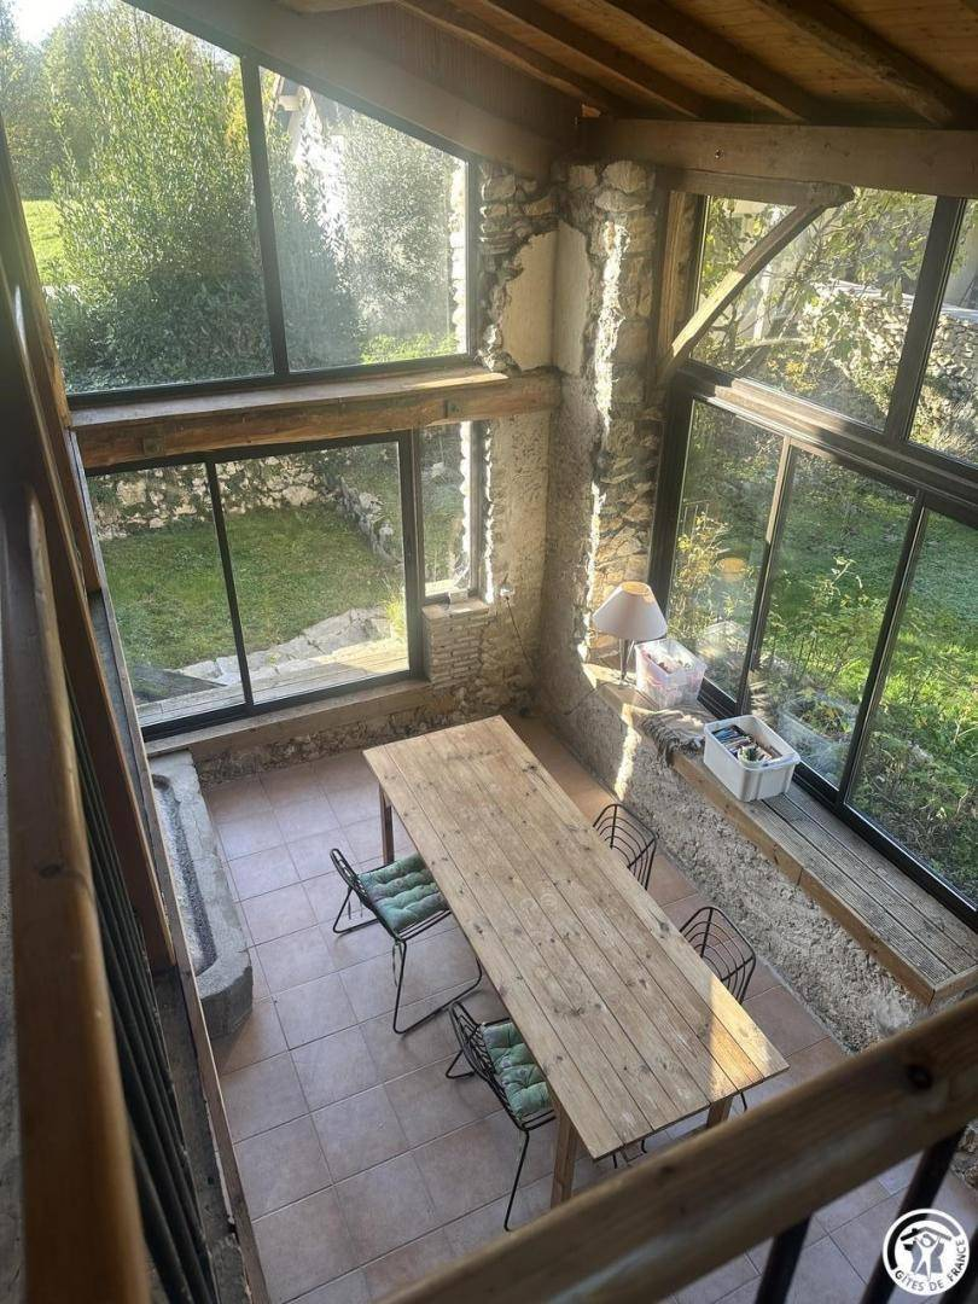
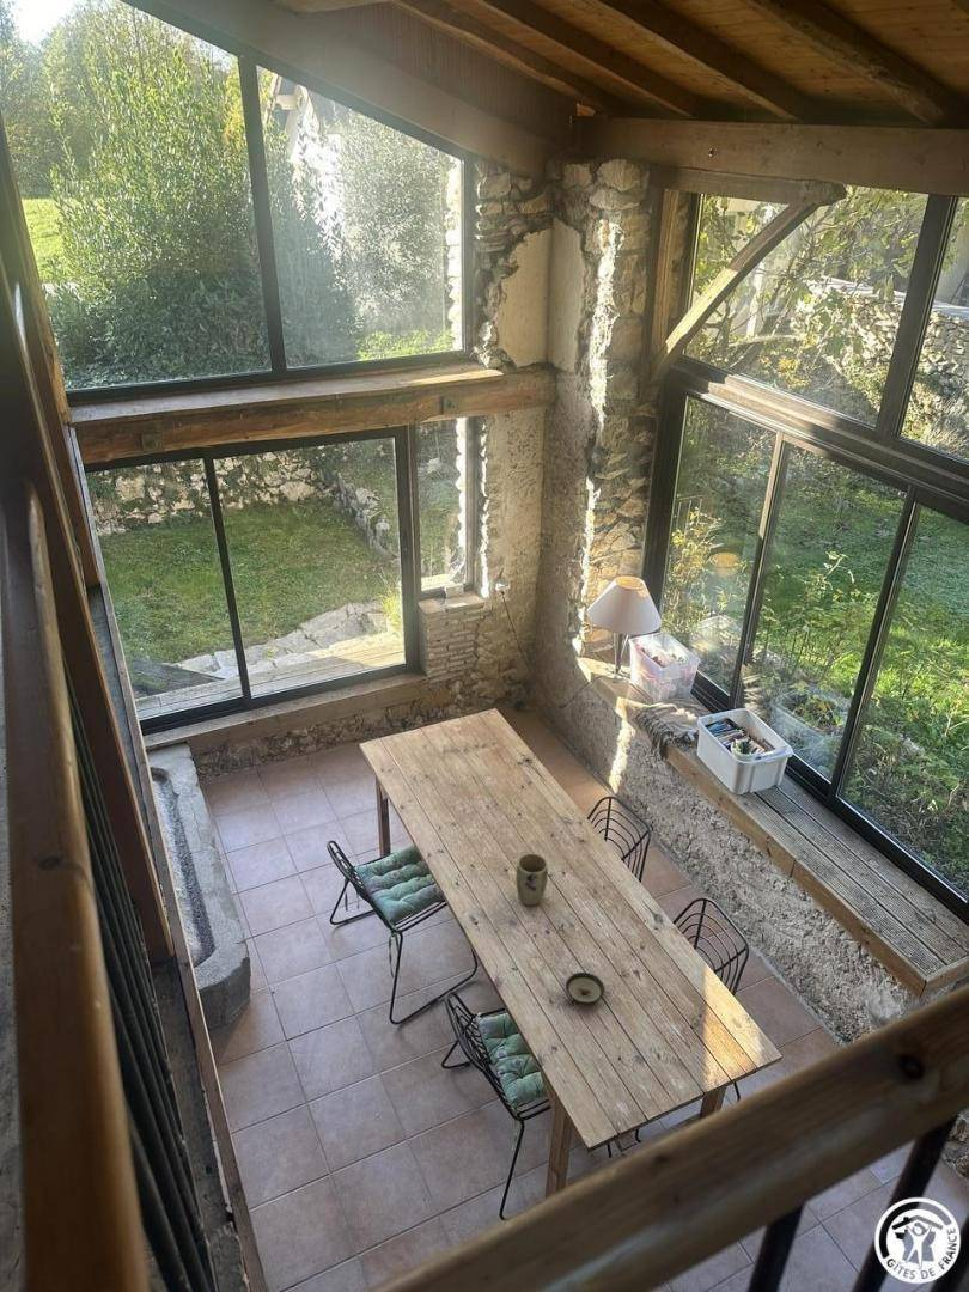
+ saucer (584, 991)
+ plant pot (531, 880)
